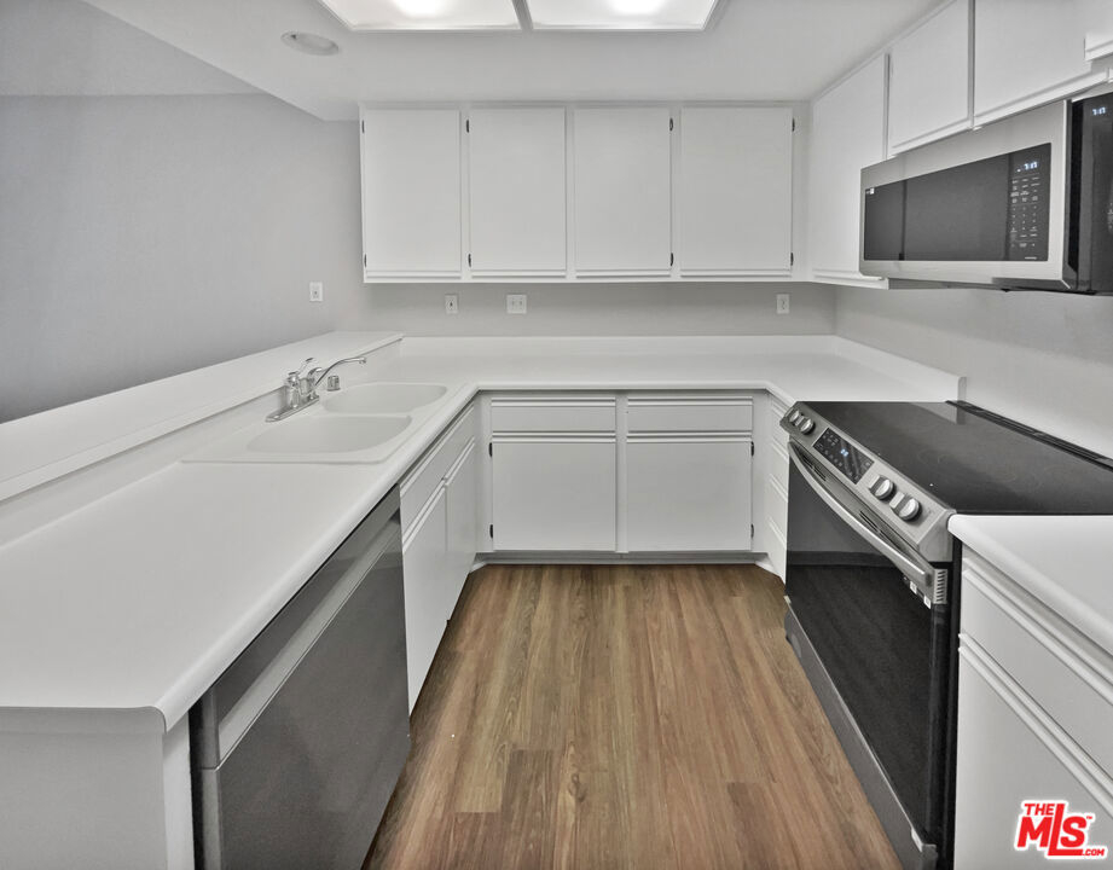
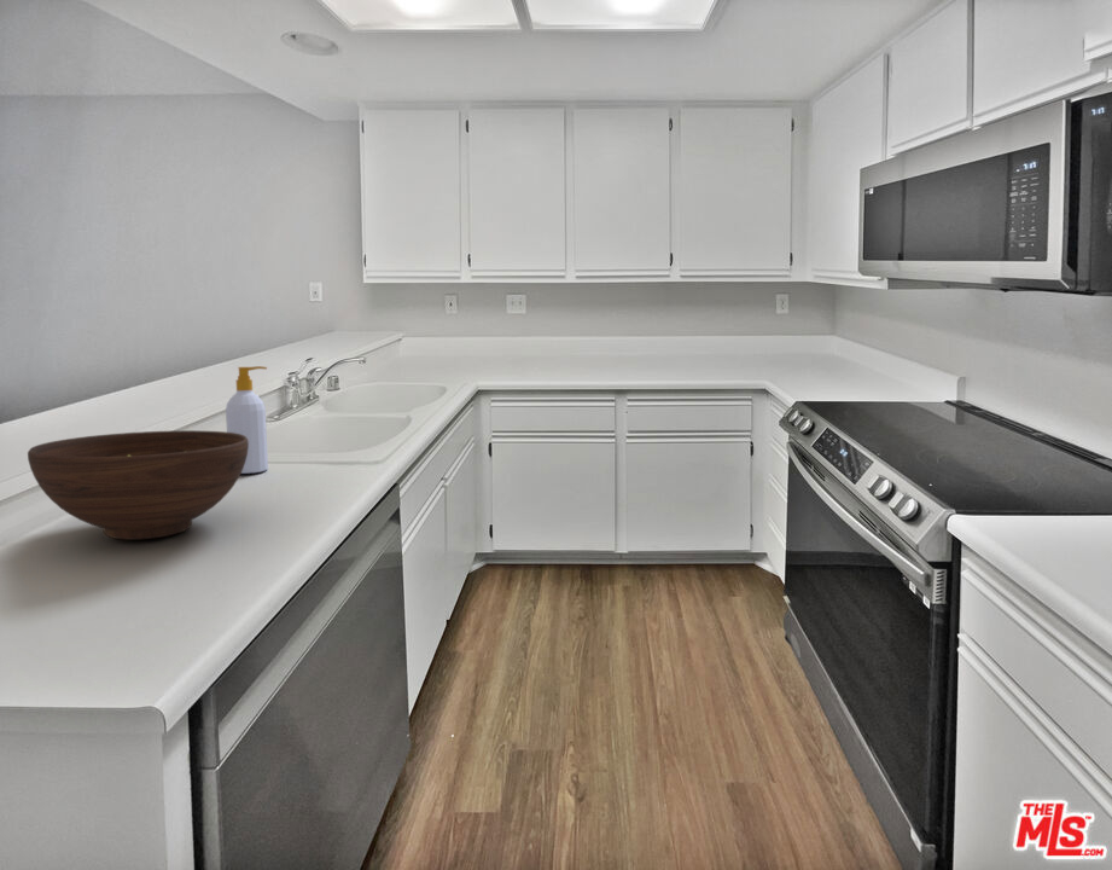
+ soap bottle (248, 418)
+ fruit bowl (145, 487)
